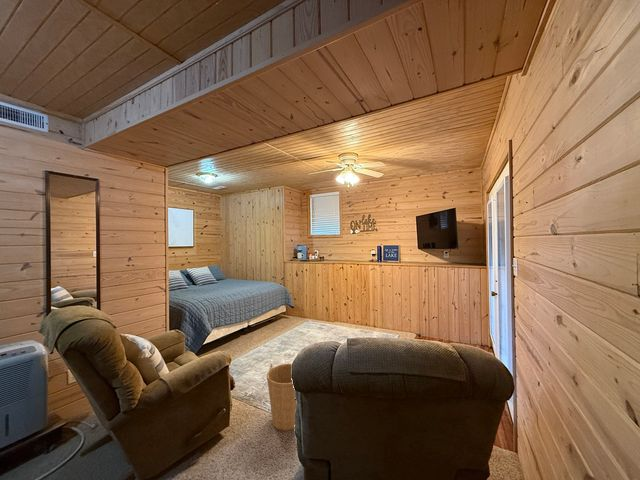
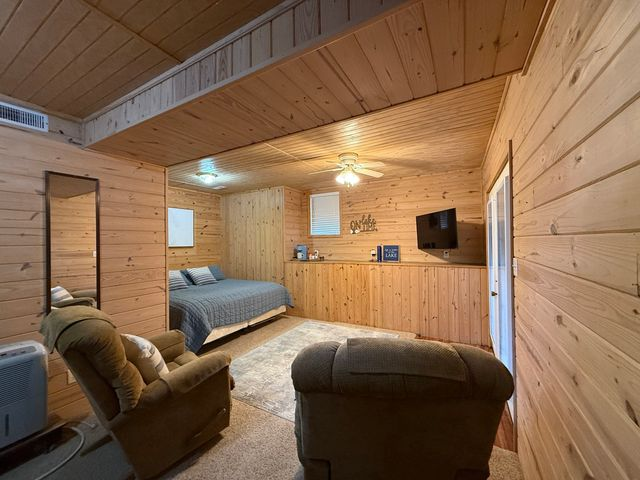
- basket (287, 391)
